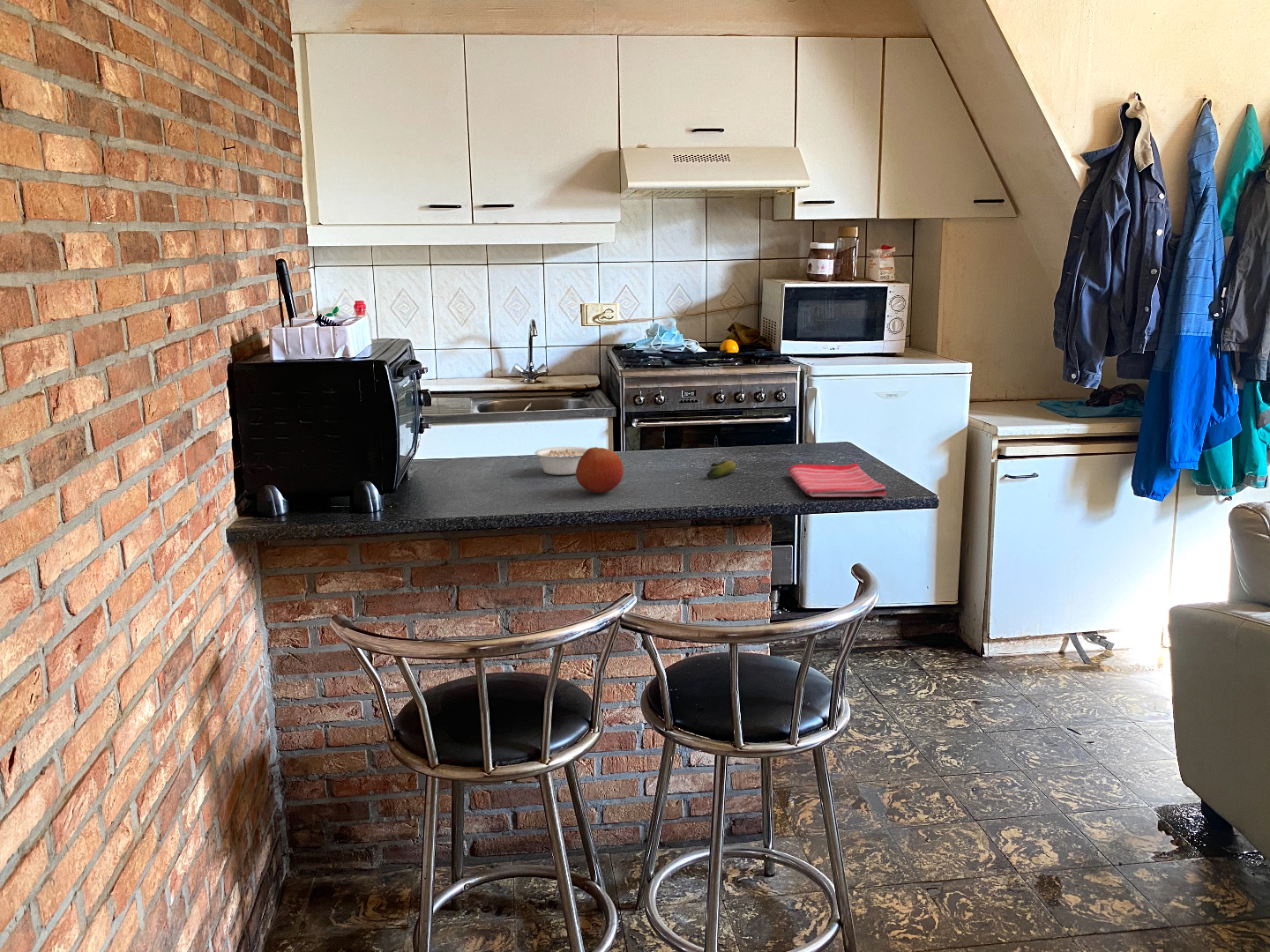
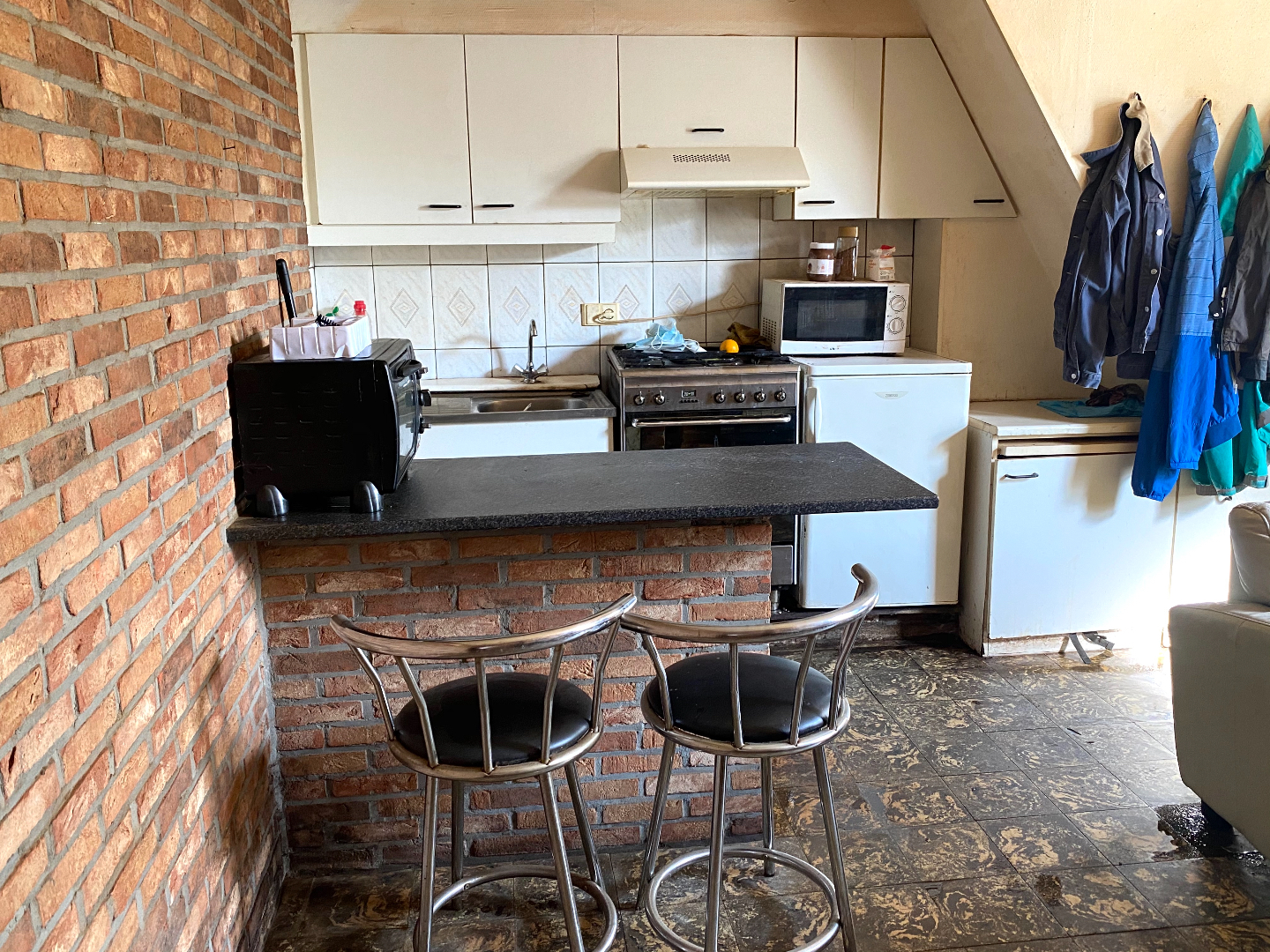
- dish towel (834, 480)
- banana (719, 465)
- legume (566, 459)
- fruit (600, 469)
